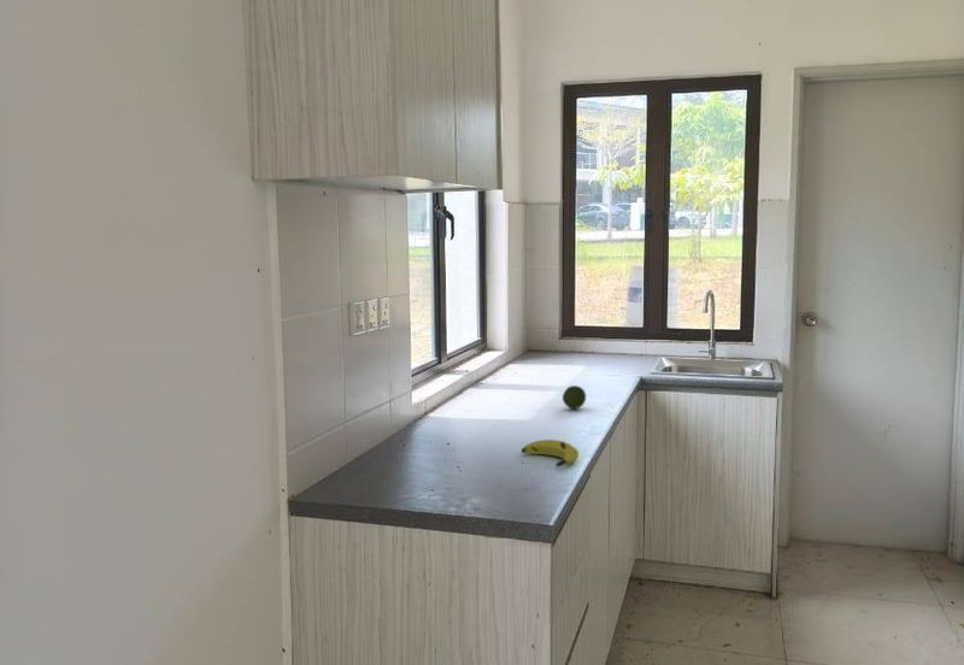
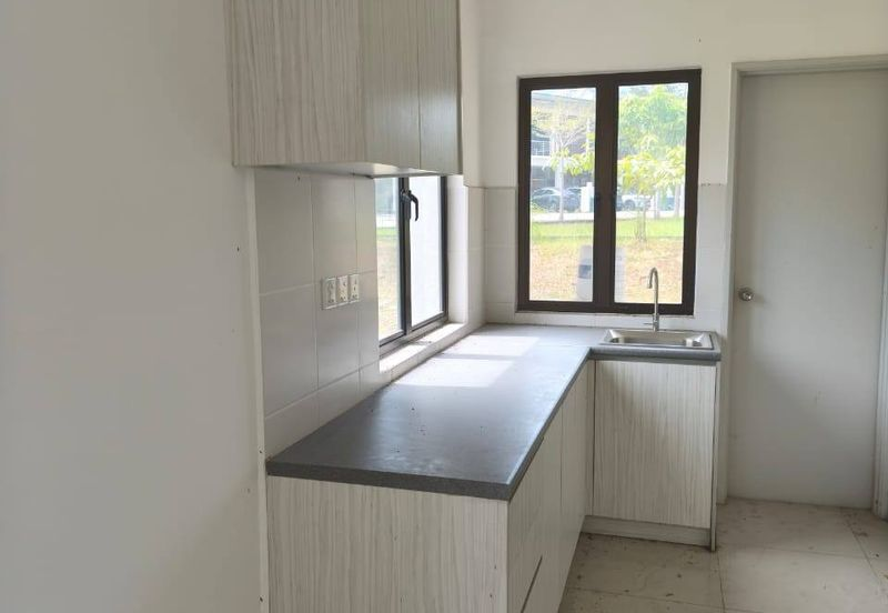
- banana (547, 452)
- fruit (574, 396)
